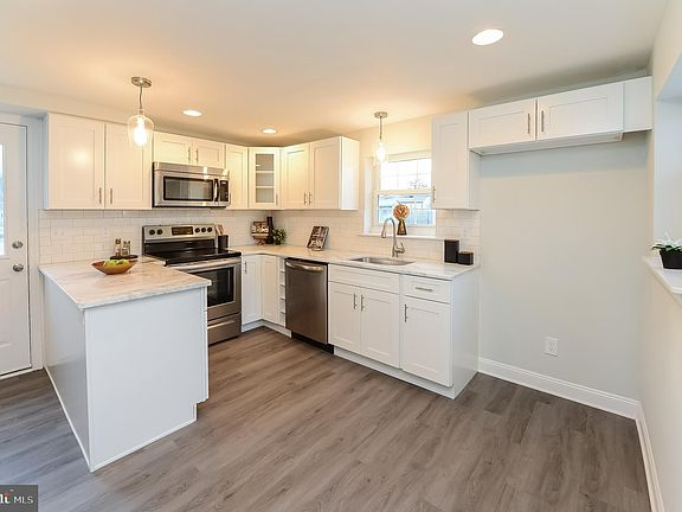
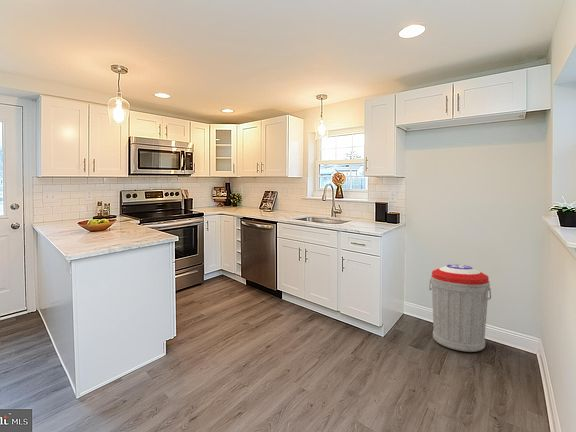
+ trash can (458, 303)
